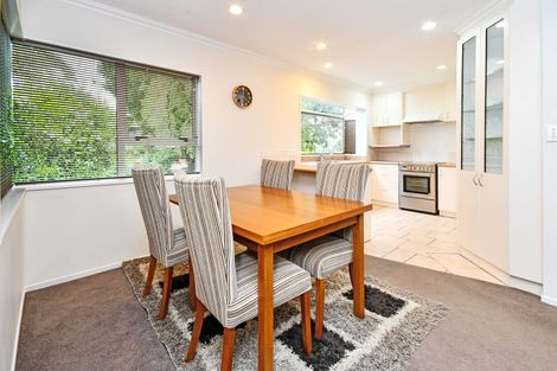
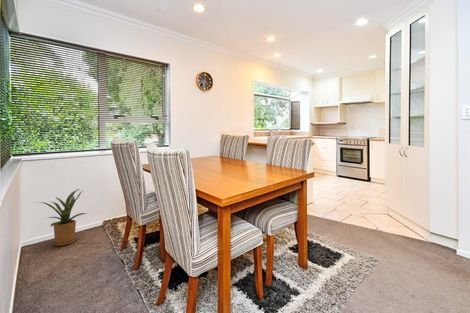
+ house plant (62, 216)
